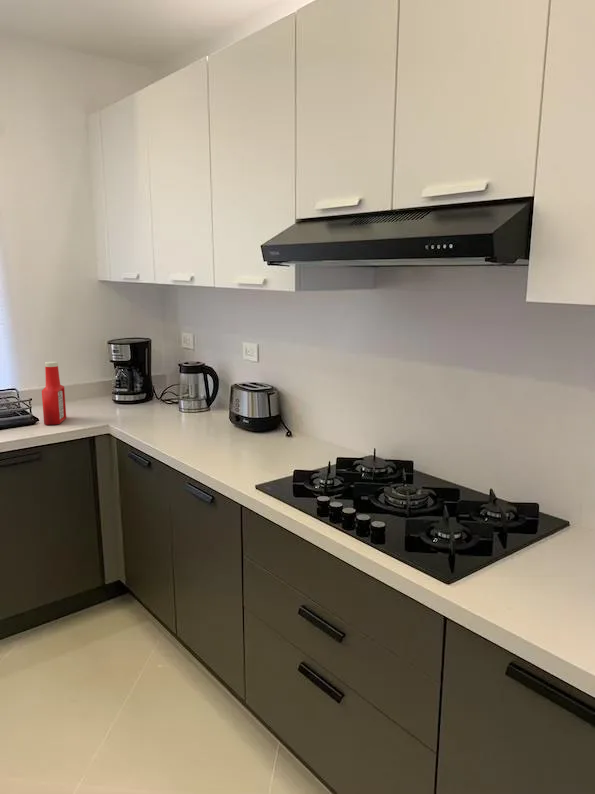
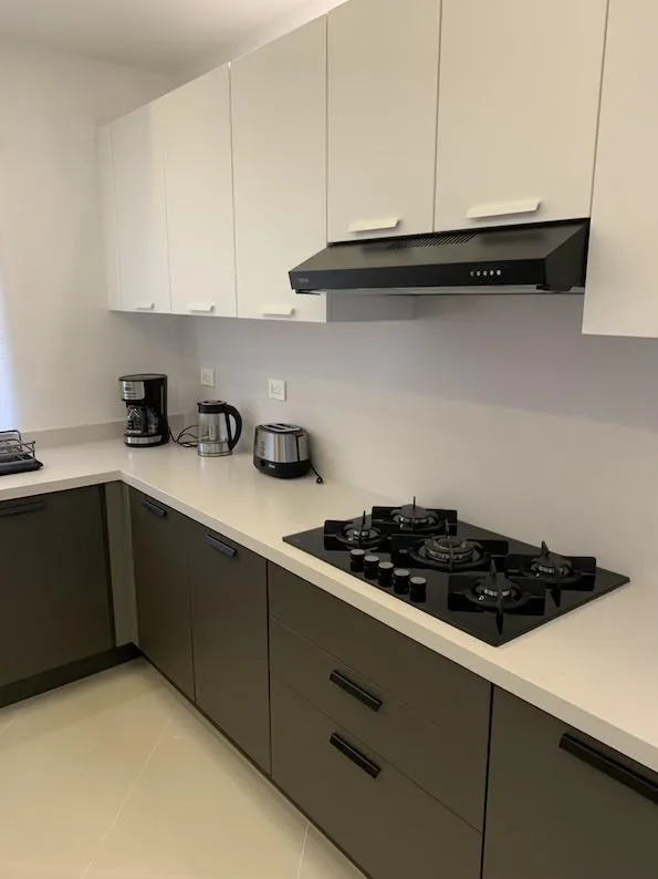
- soap bottle (53, 391)
